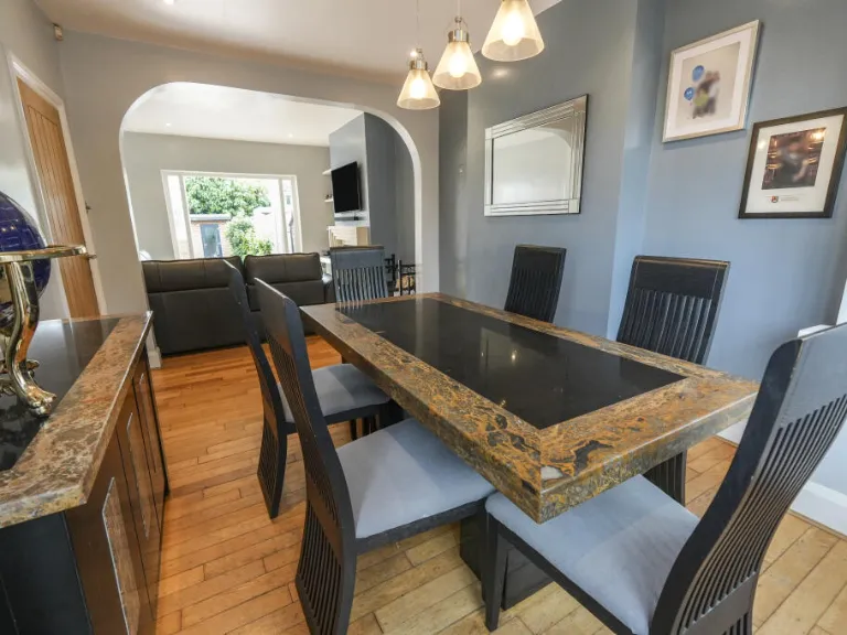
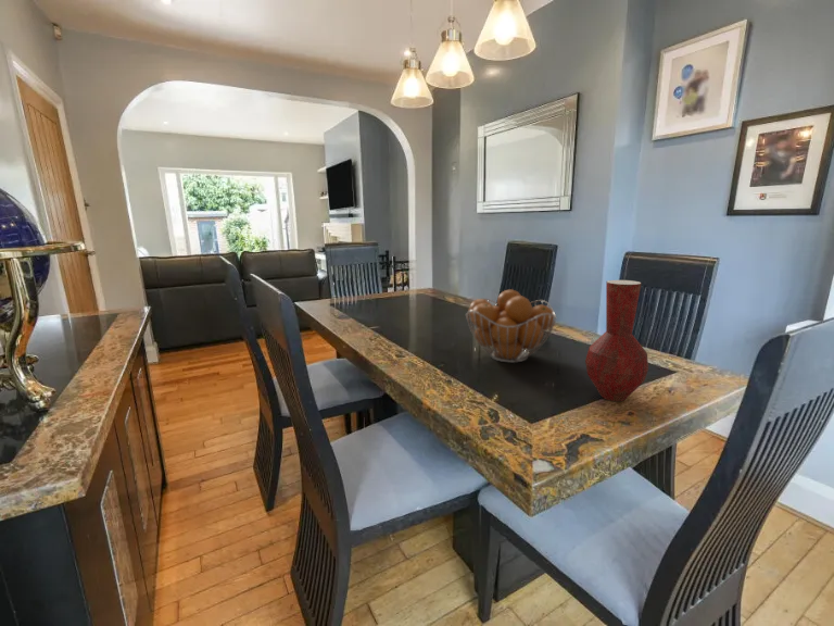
+ vase (618, 341)
+ fruit basket (509, 325)
